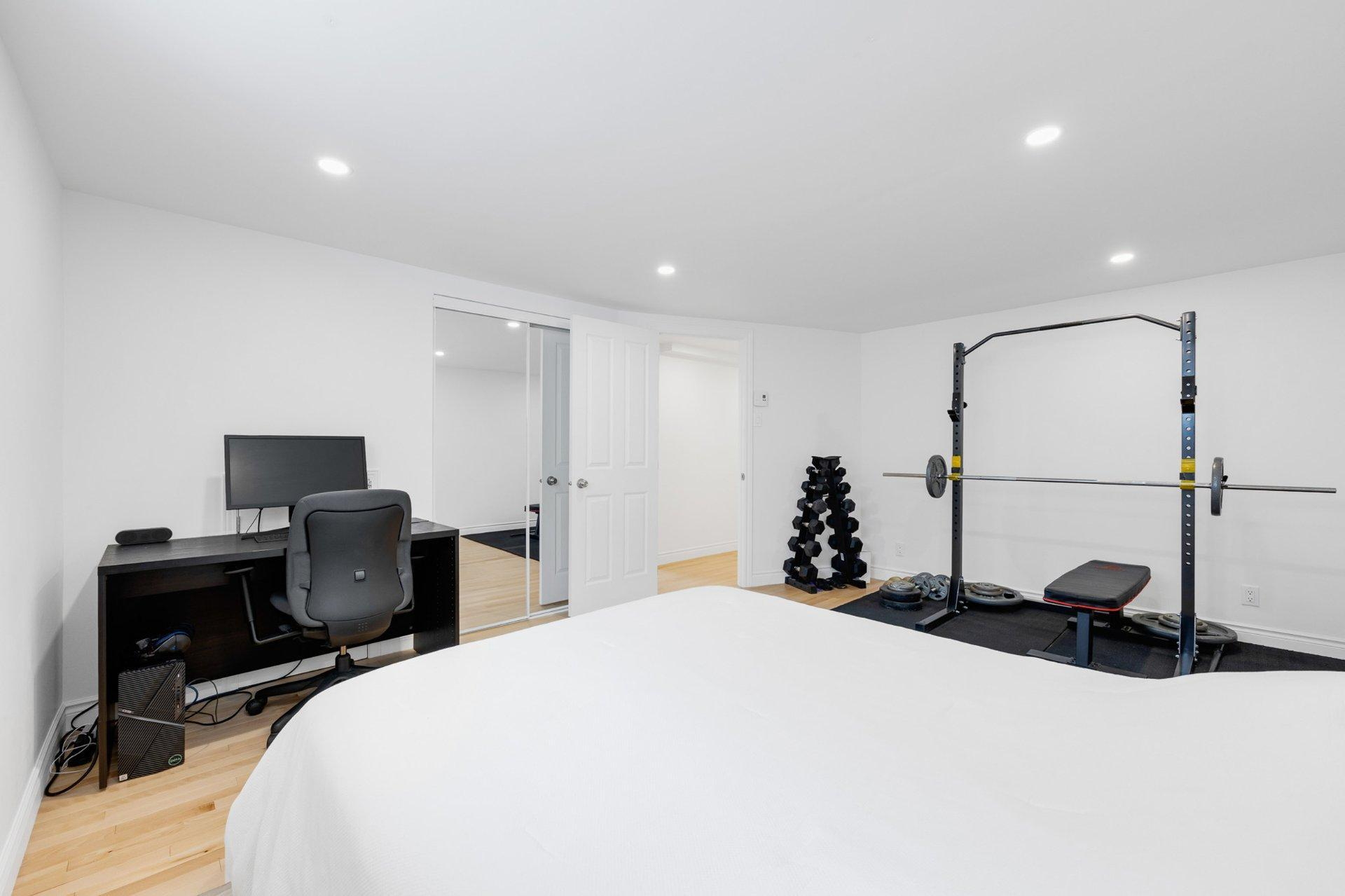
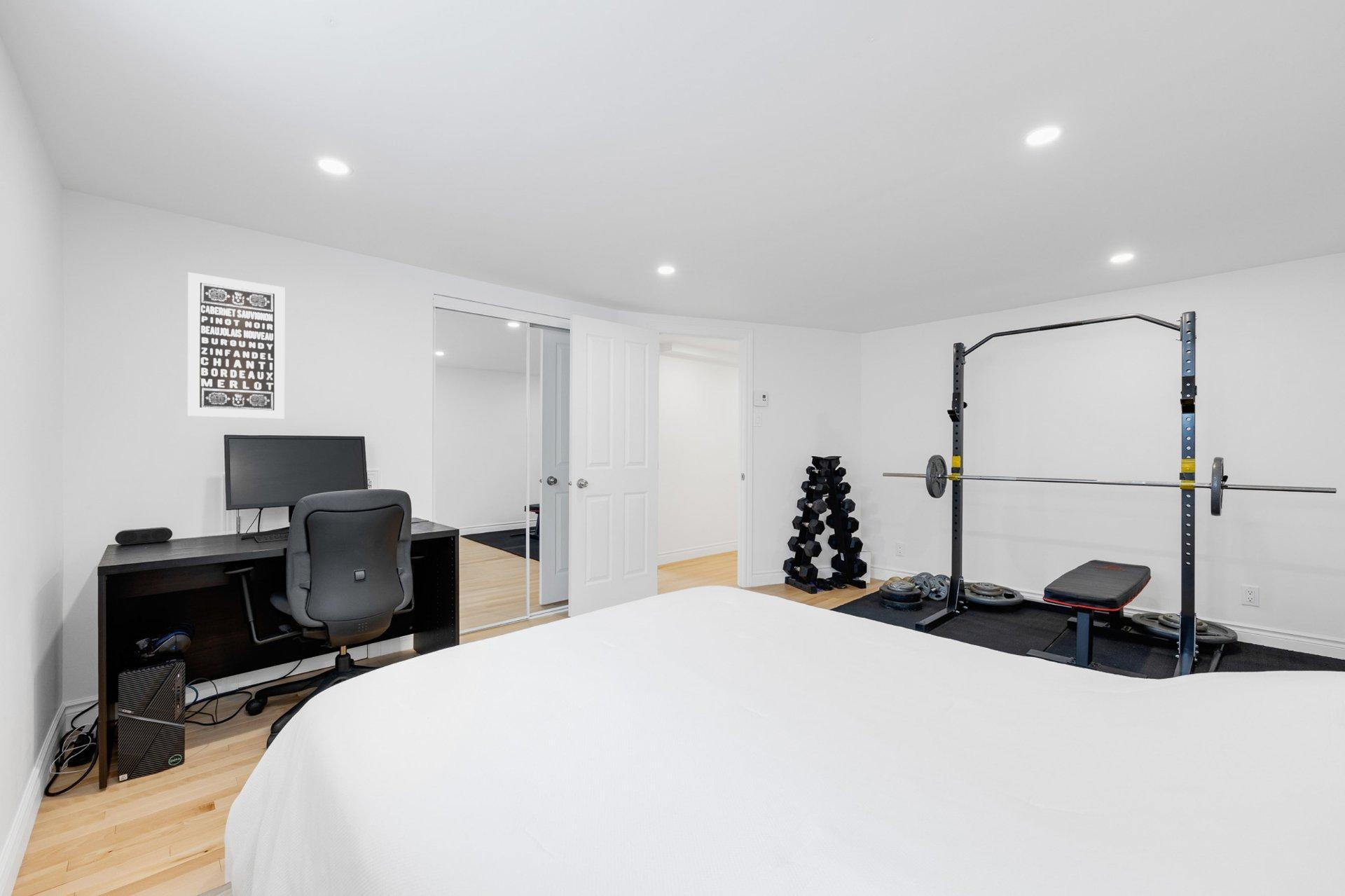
+ wall art (238, 348)
